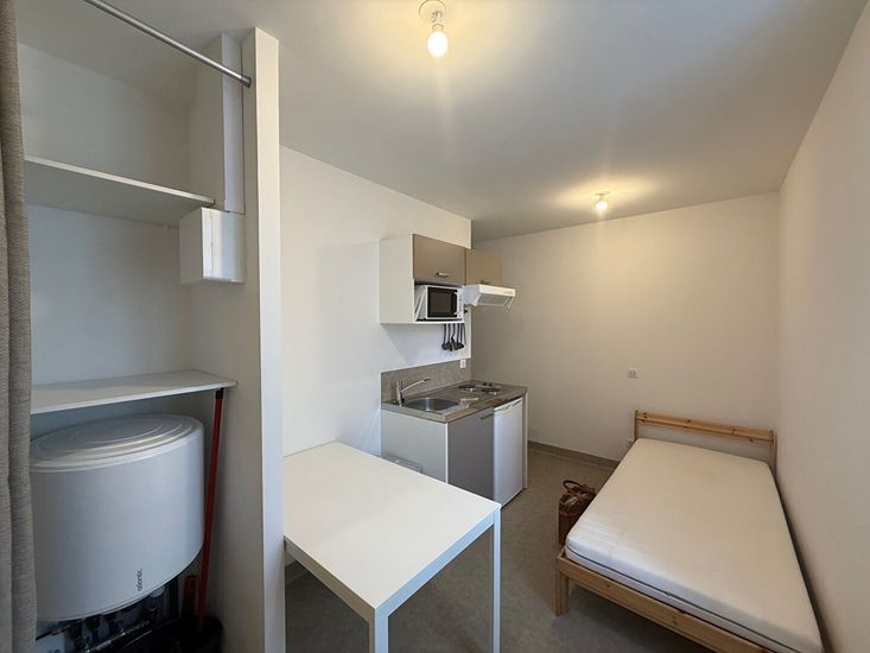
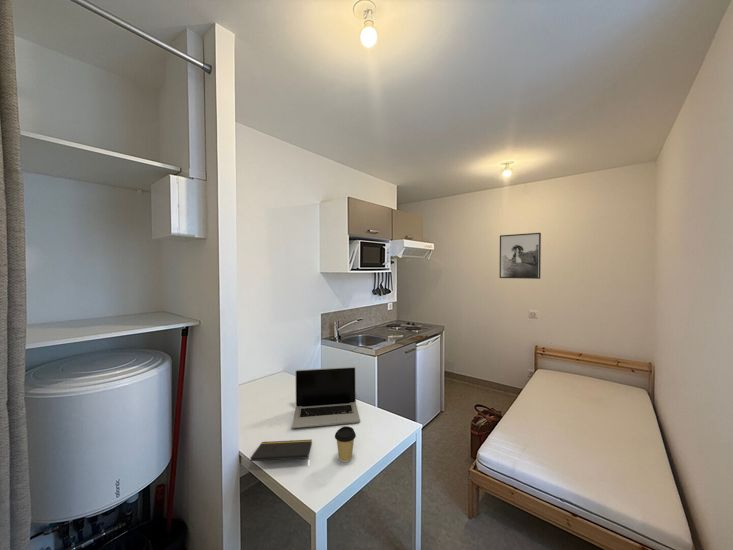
+ coffee cup (345, 444)
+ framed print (519, 256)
+ laptop (326, 395)
+ notepad (283, 449)
